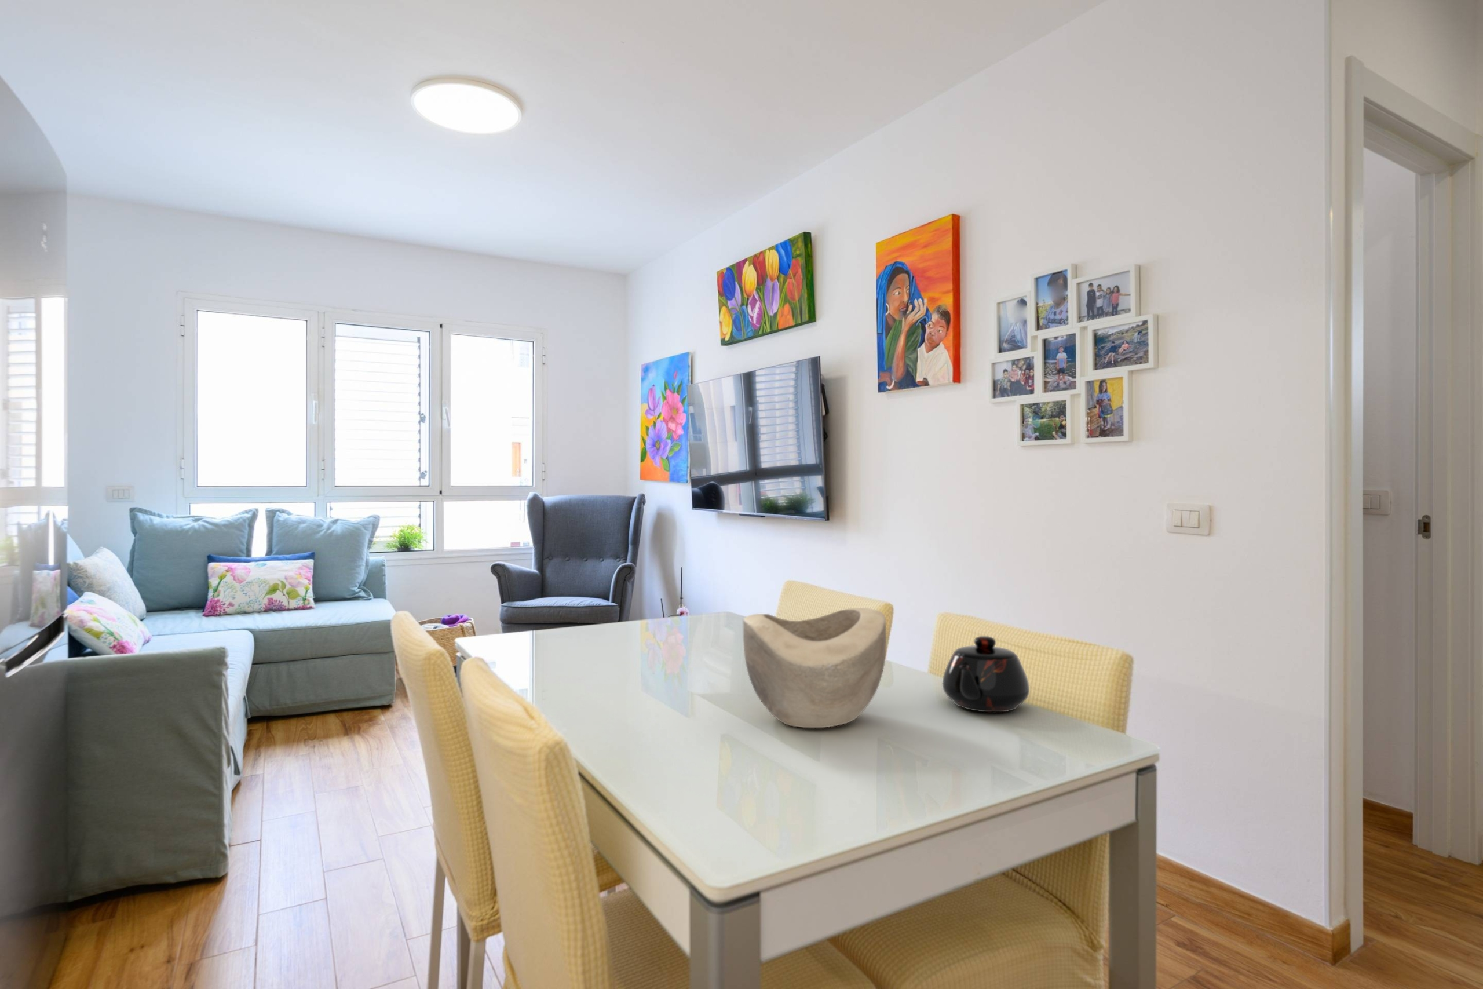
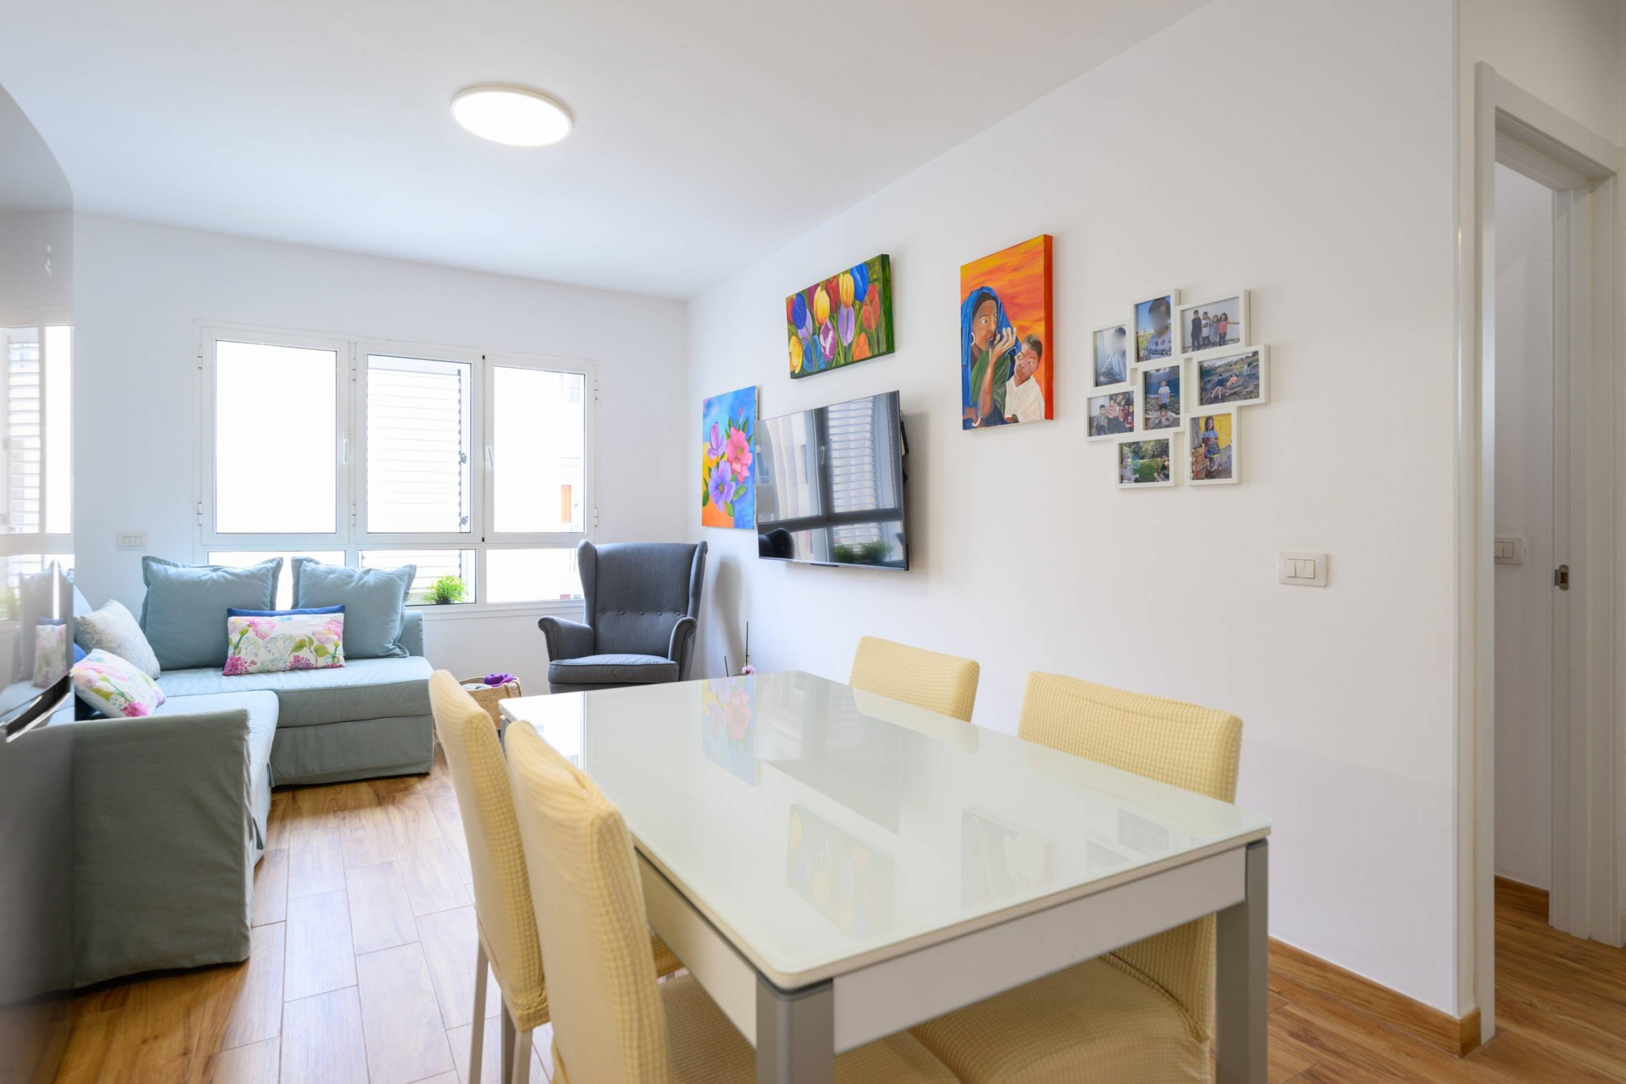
- teapot (983, 671)
- decorative bowl (814, 664)
